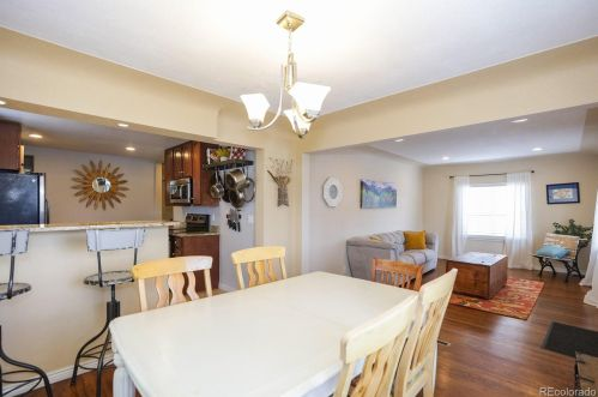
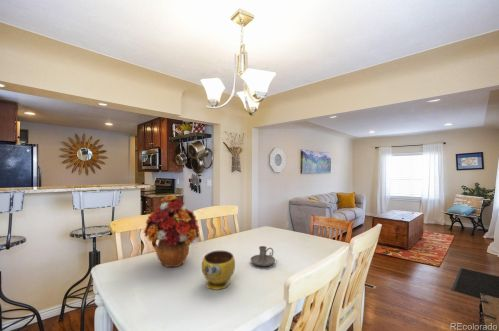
+ bowl (218, 269)
+ candle holder (264, 254)
+ flower arrangement (171, 229)
